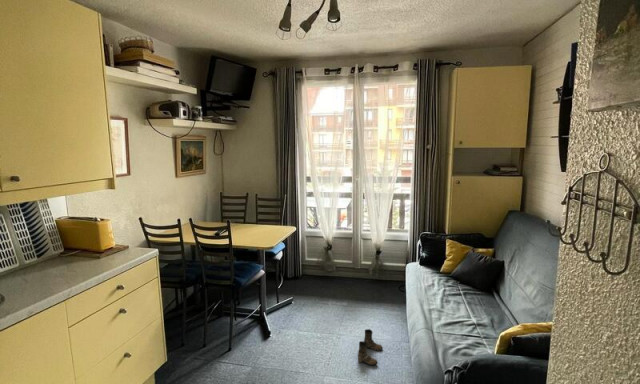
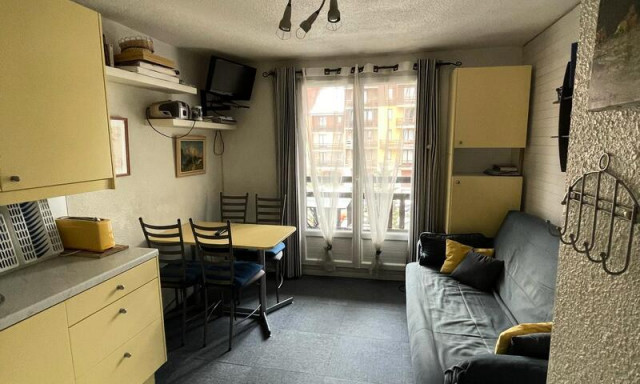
- boots (370, 346)
